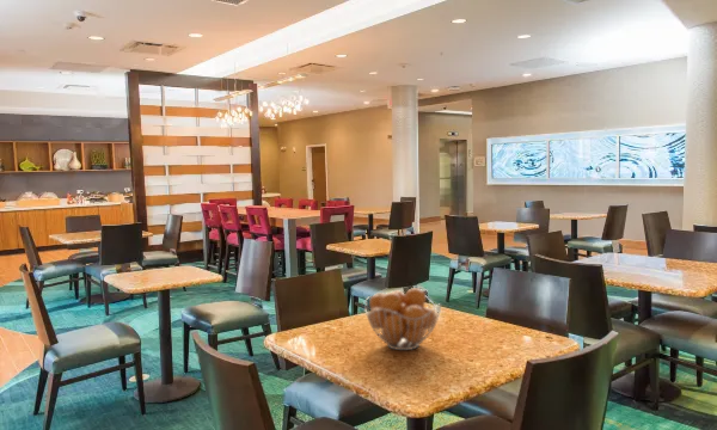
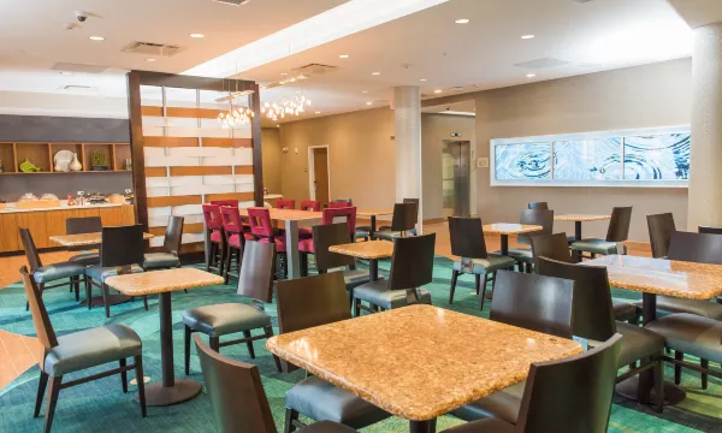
- fruit basket (403, 317)
